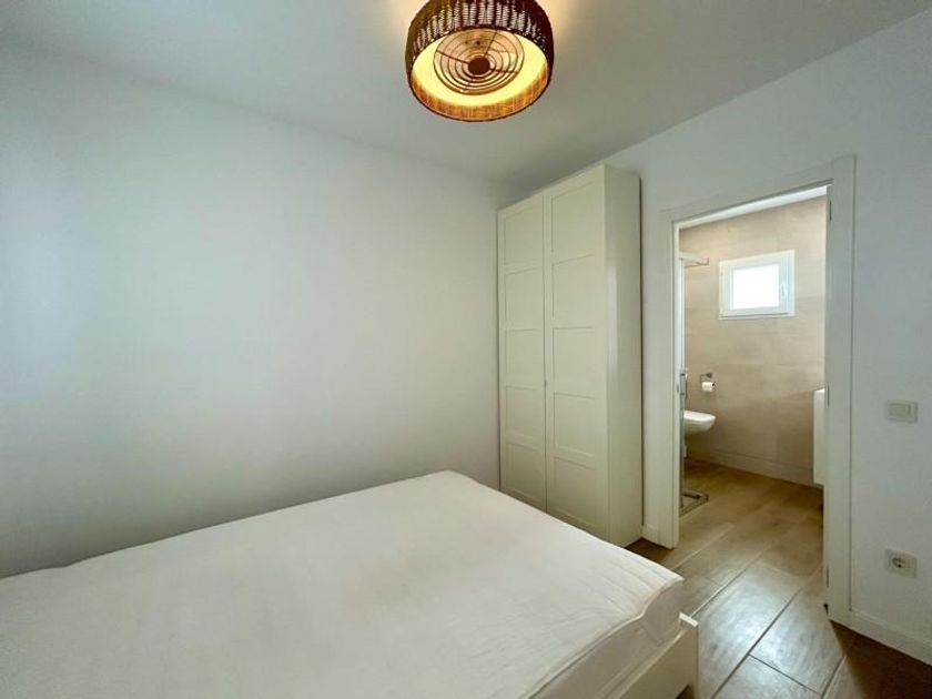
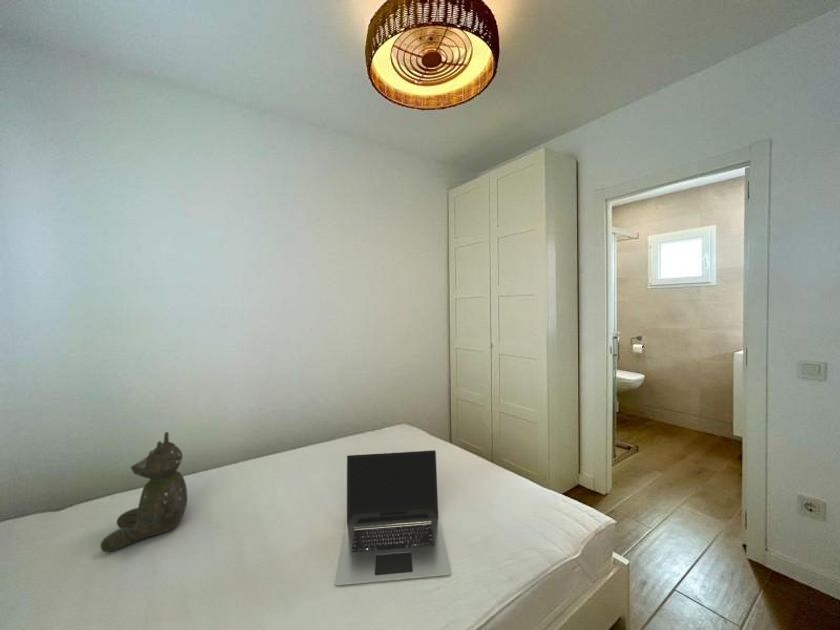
+ teddy bear (147, 485)
+ laptop (392, 507)
